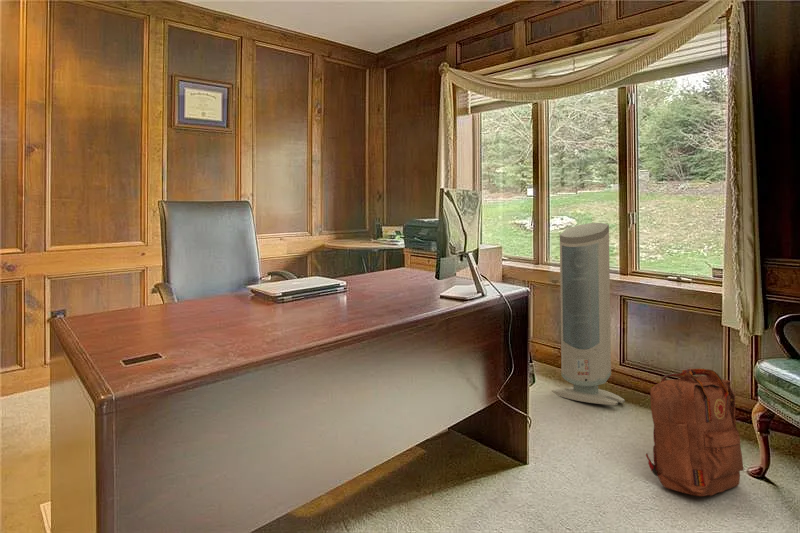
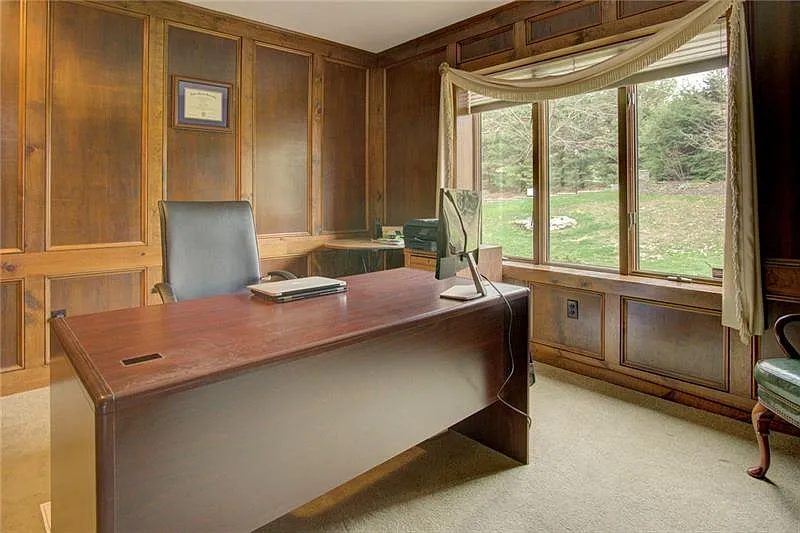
- air purifier (585, 309)
- backpack (690, 425)
